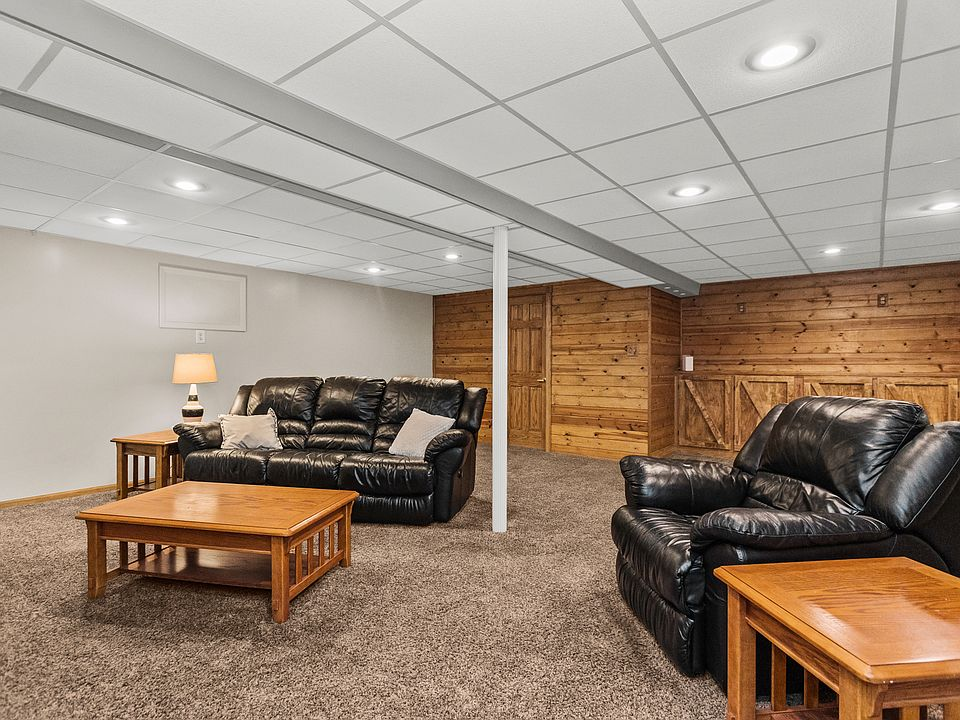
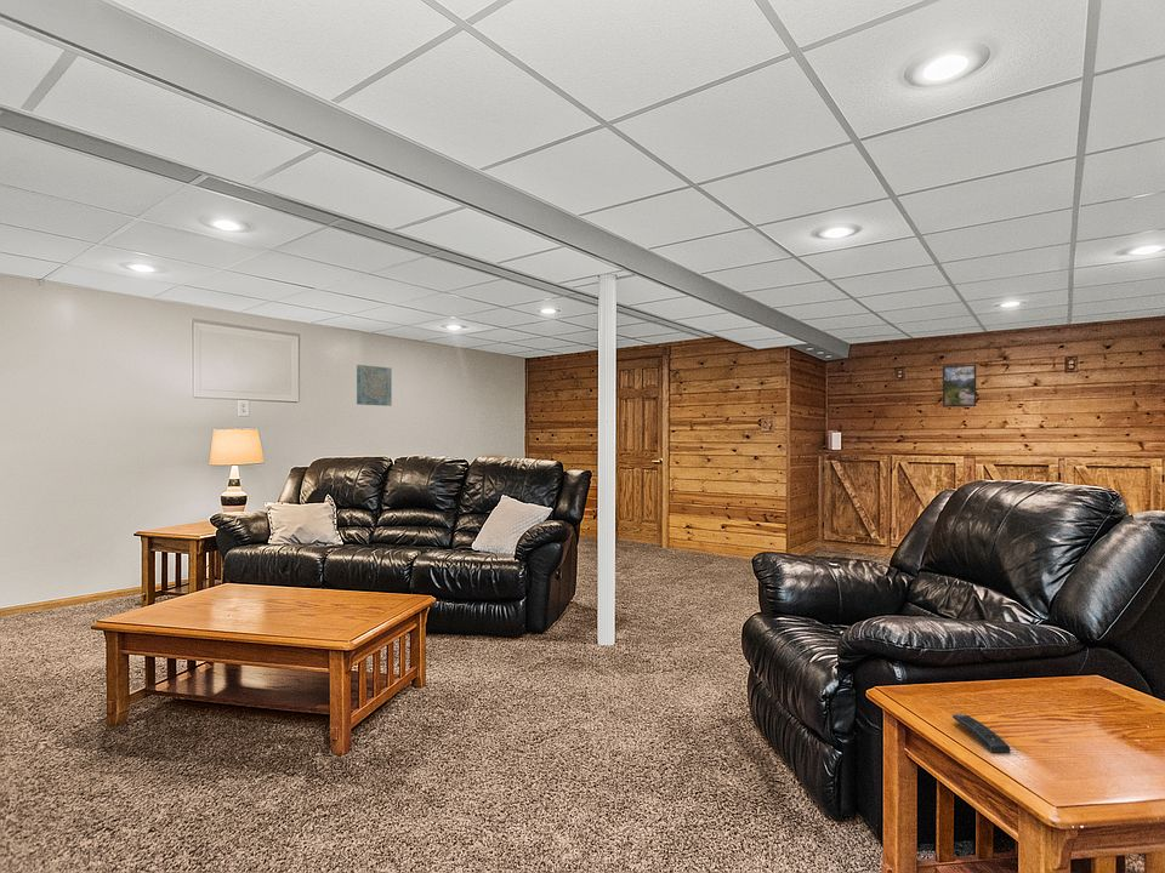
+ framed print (959, 386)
+ wall art (374, 386)
+ remote control (977, 730)
